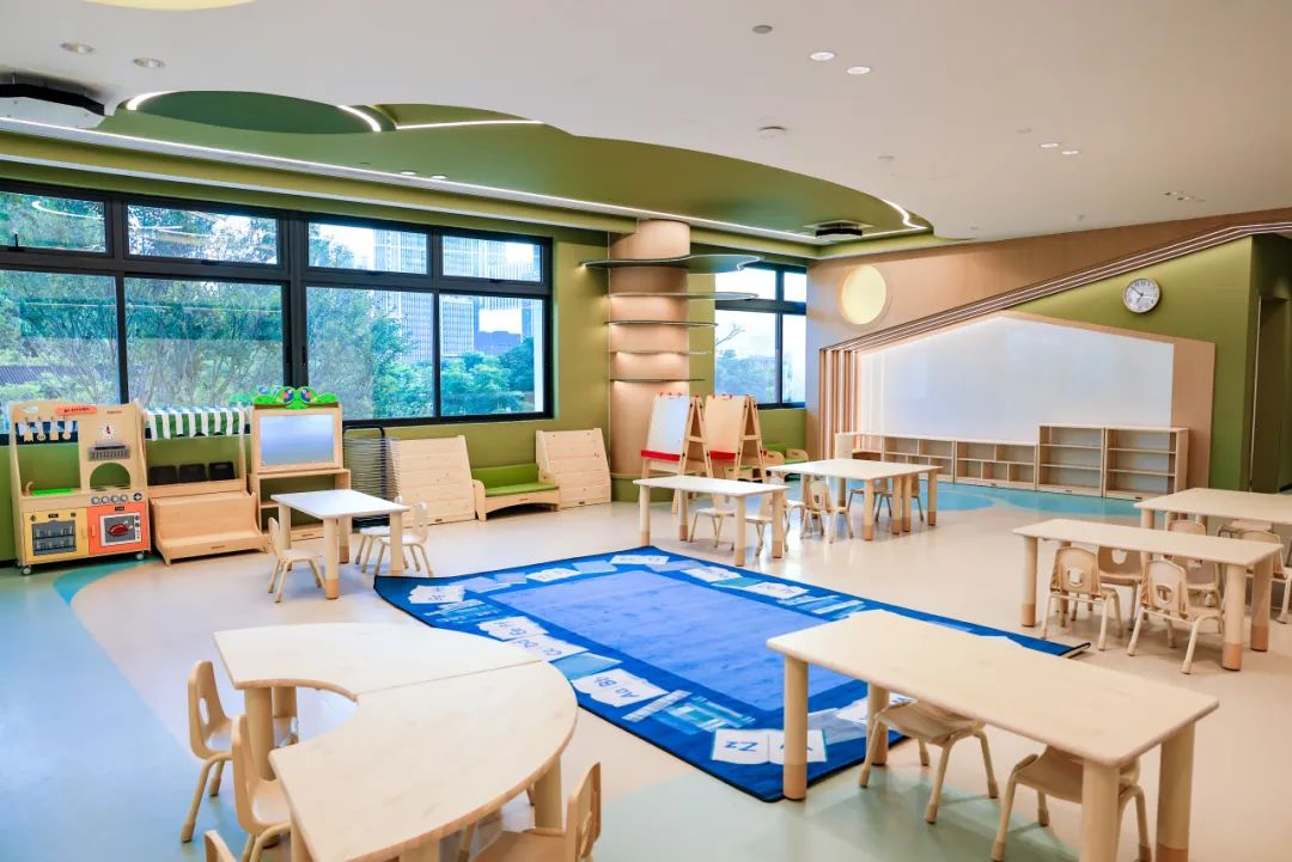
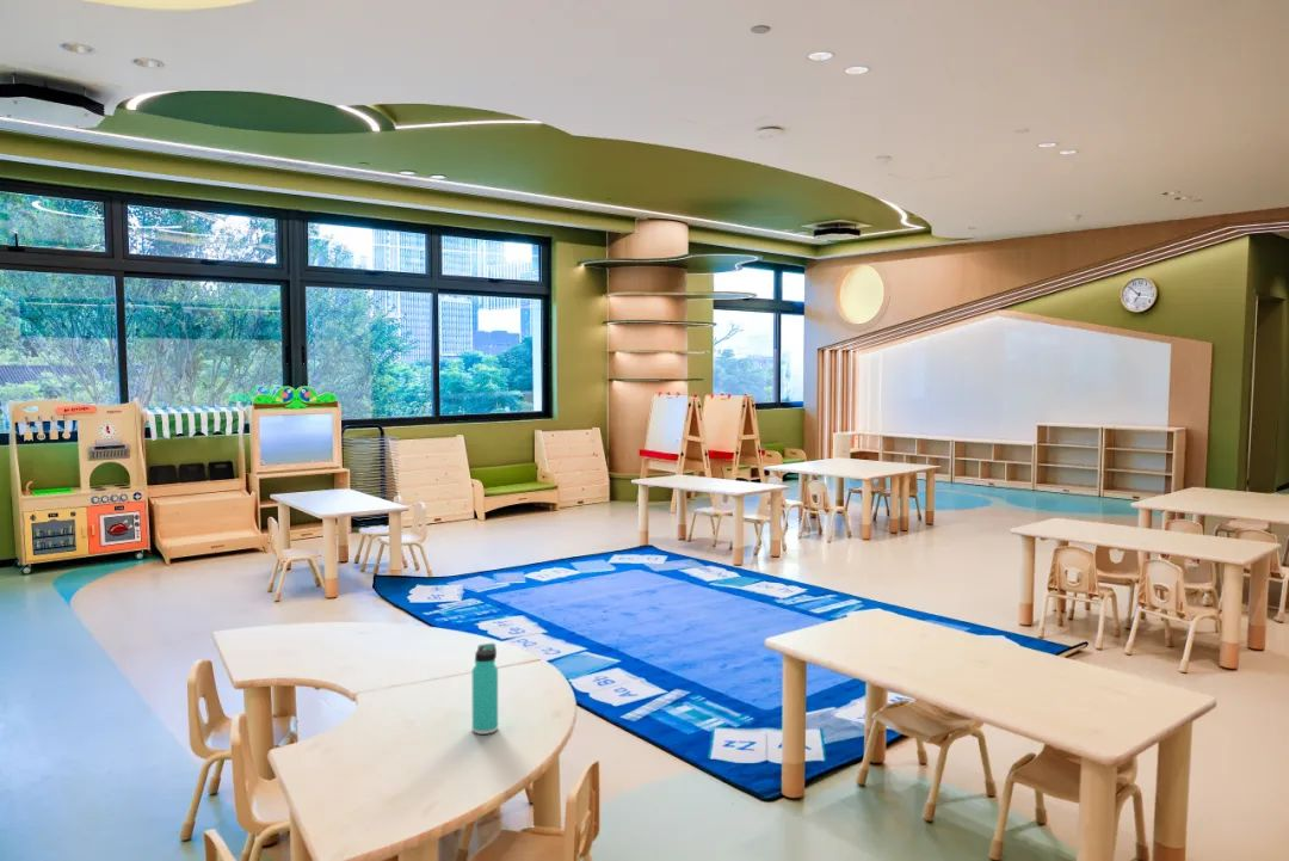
+ thermos bottle (485, 687)
